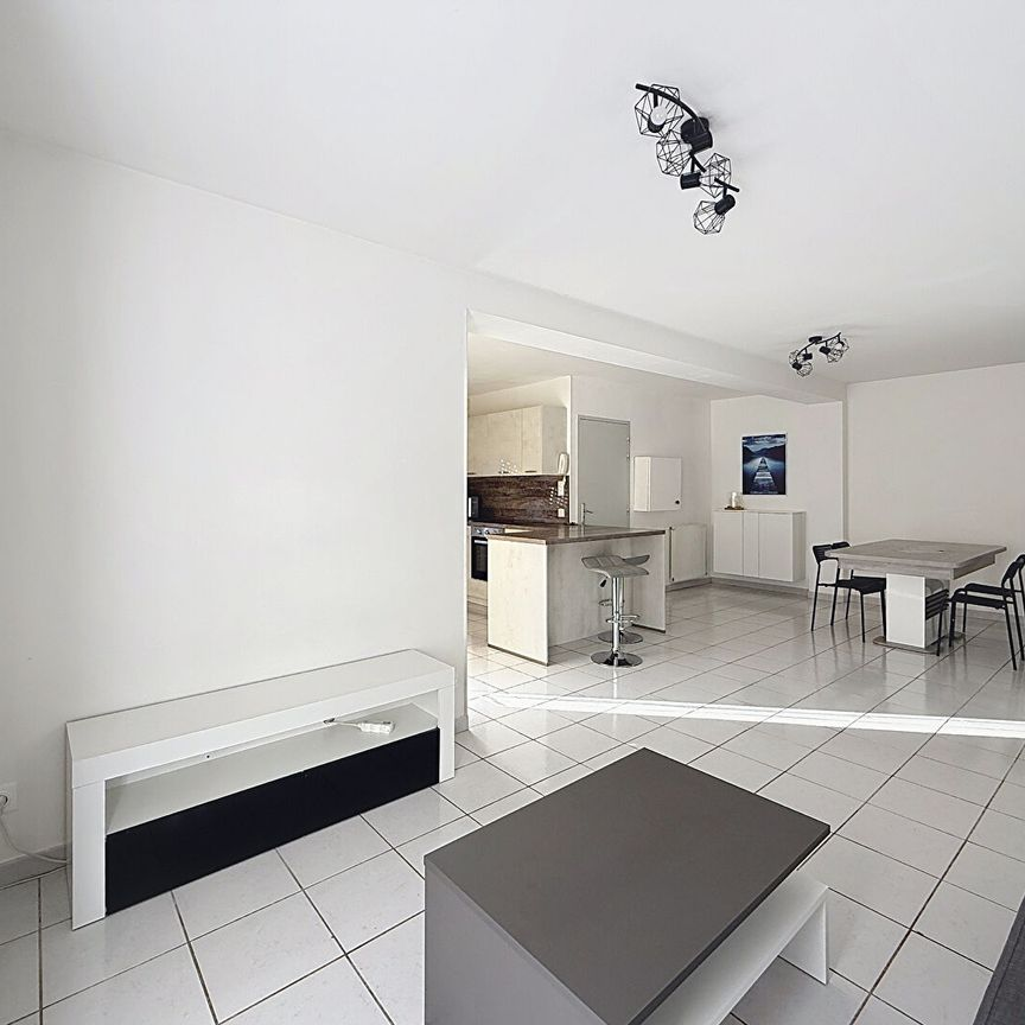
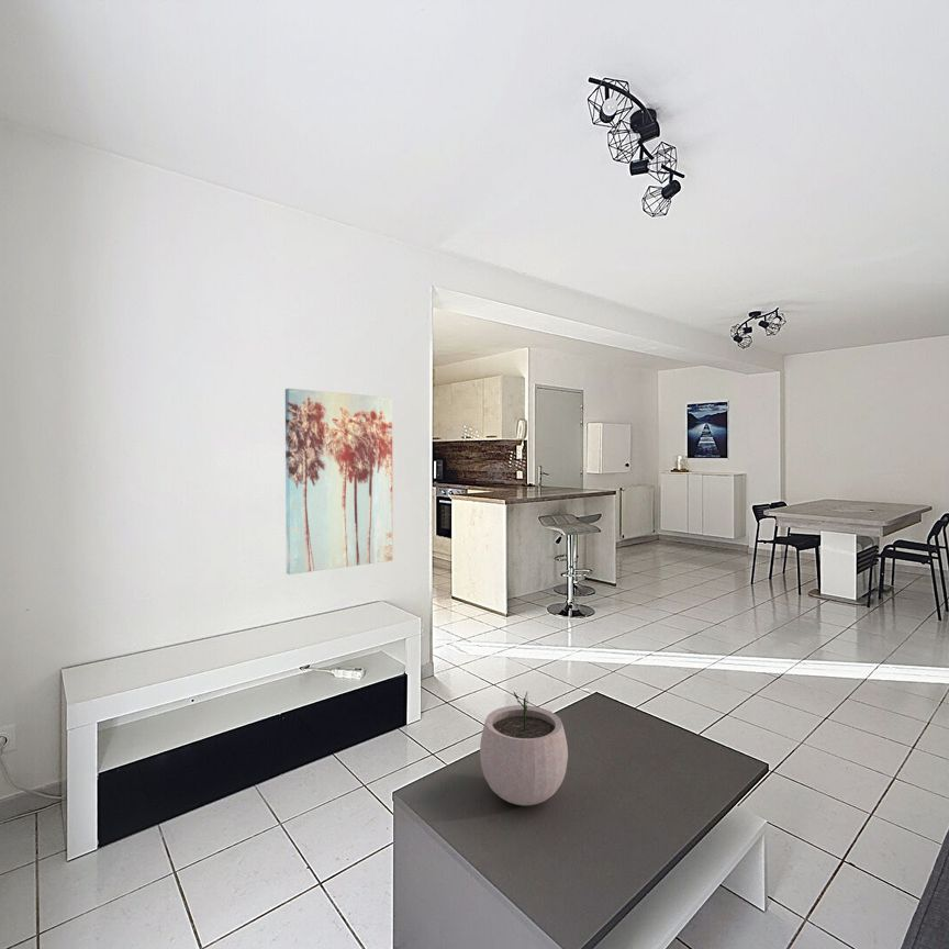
+ wall art (342, 480)
+ plant pot (523, 741)
